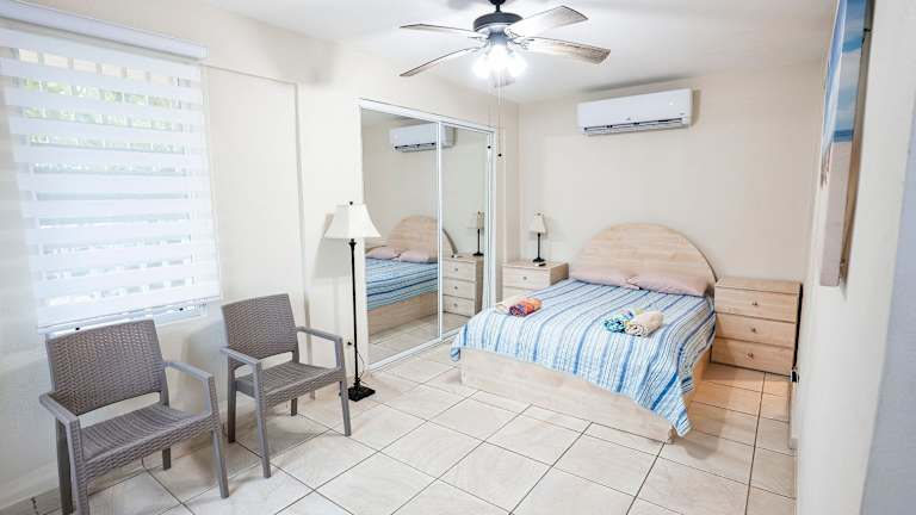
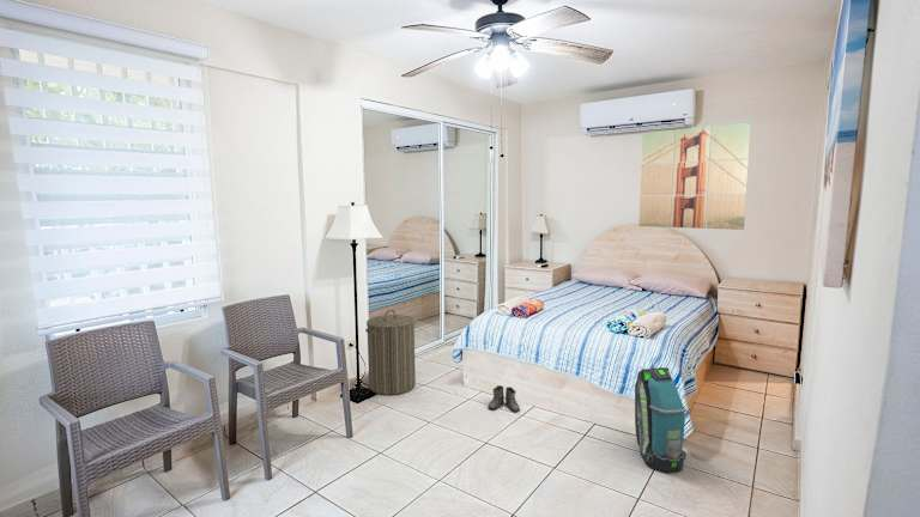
+ wall art (690, 178)
+ boots (503, 397)
+ backpack (659, 413)
+ laundry hamper (391, 347)
